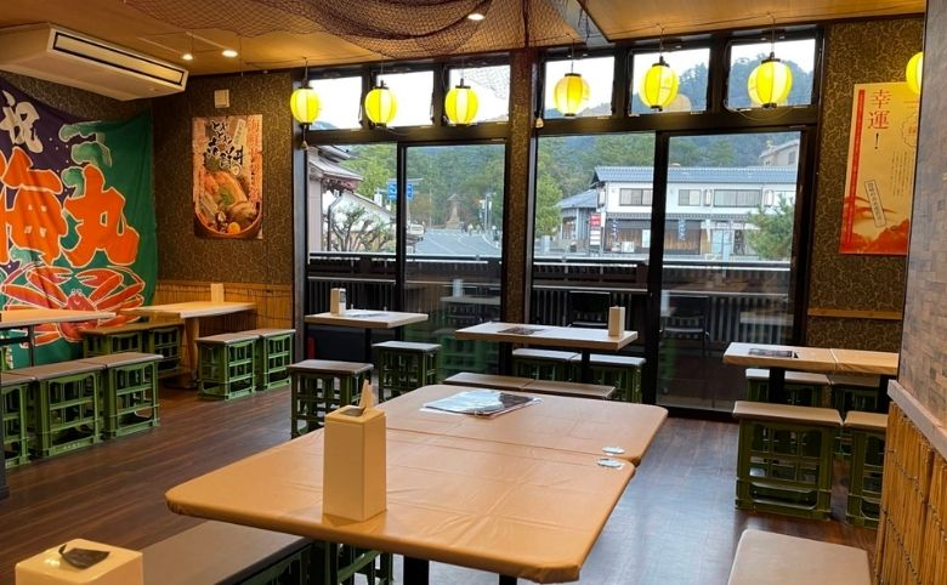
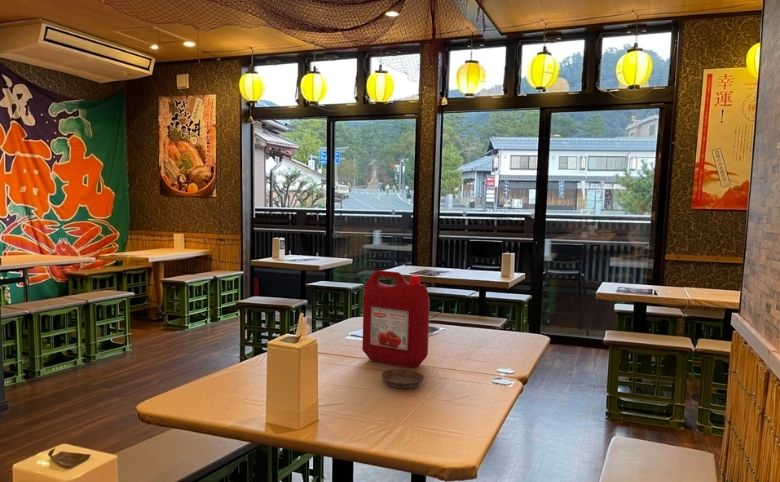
+ ketchup jug (395, 317)
+ saucer (402, 379)
